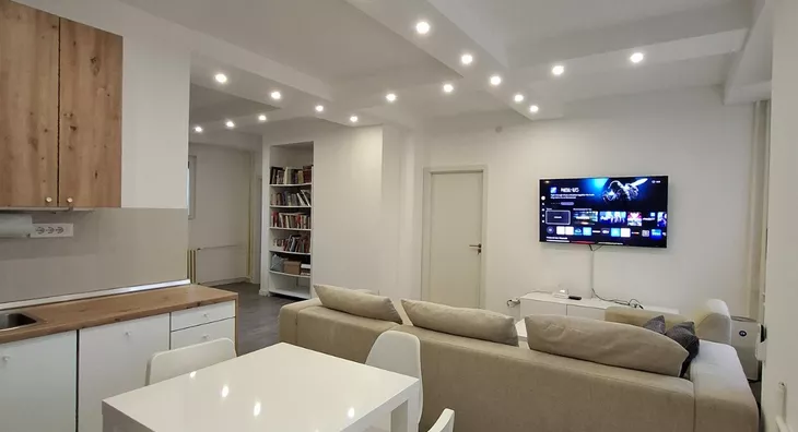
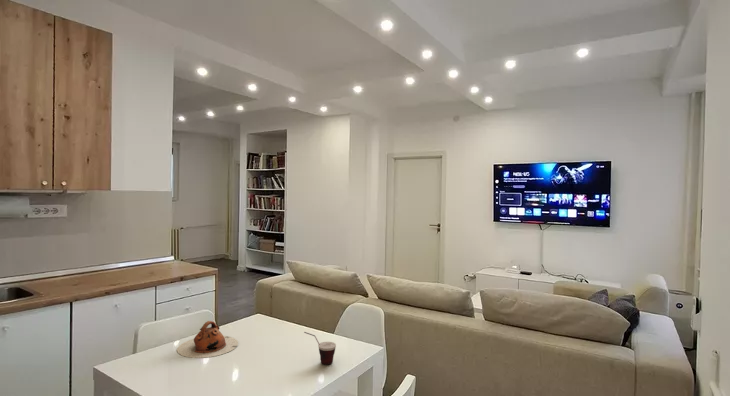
+ teapot (208, 333)
+ cup (319, 347)
